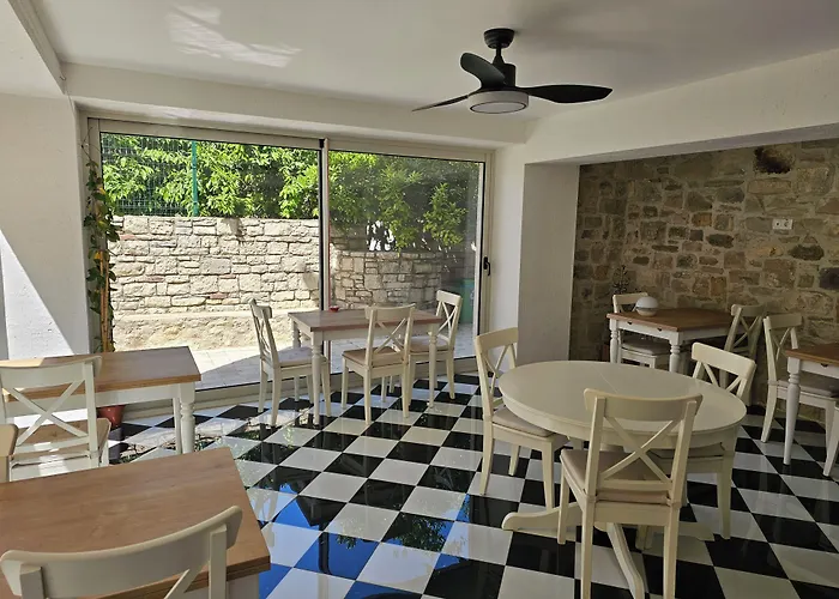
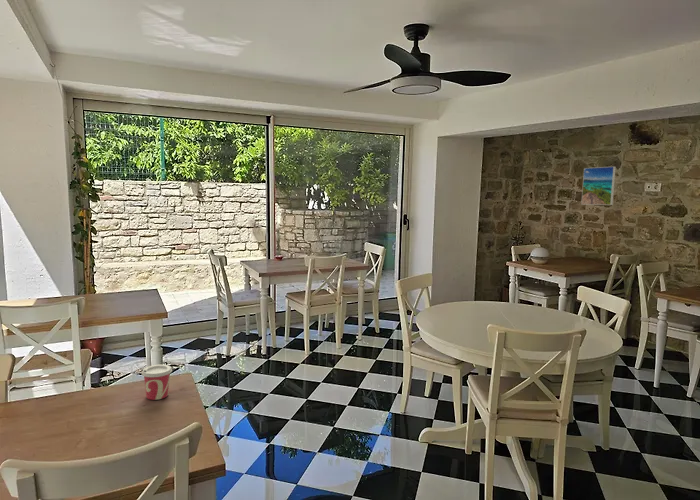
+ cup (157, 382)
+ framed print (597, 186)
